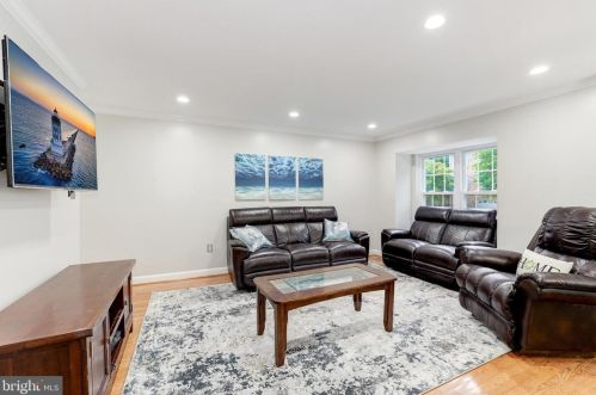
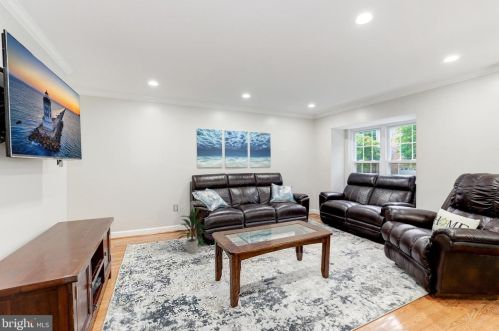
+ indoor plant (192, 230)
